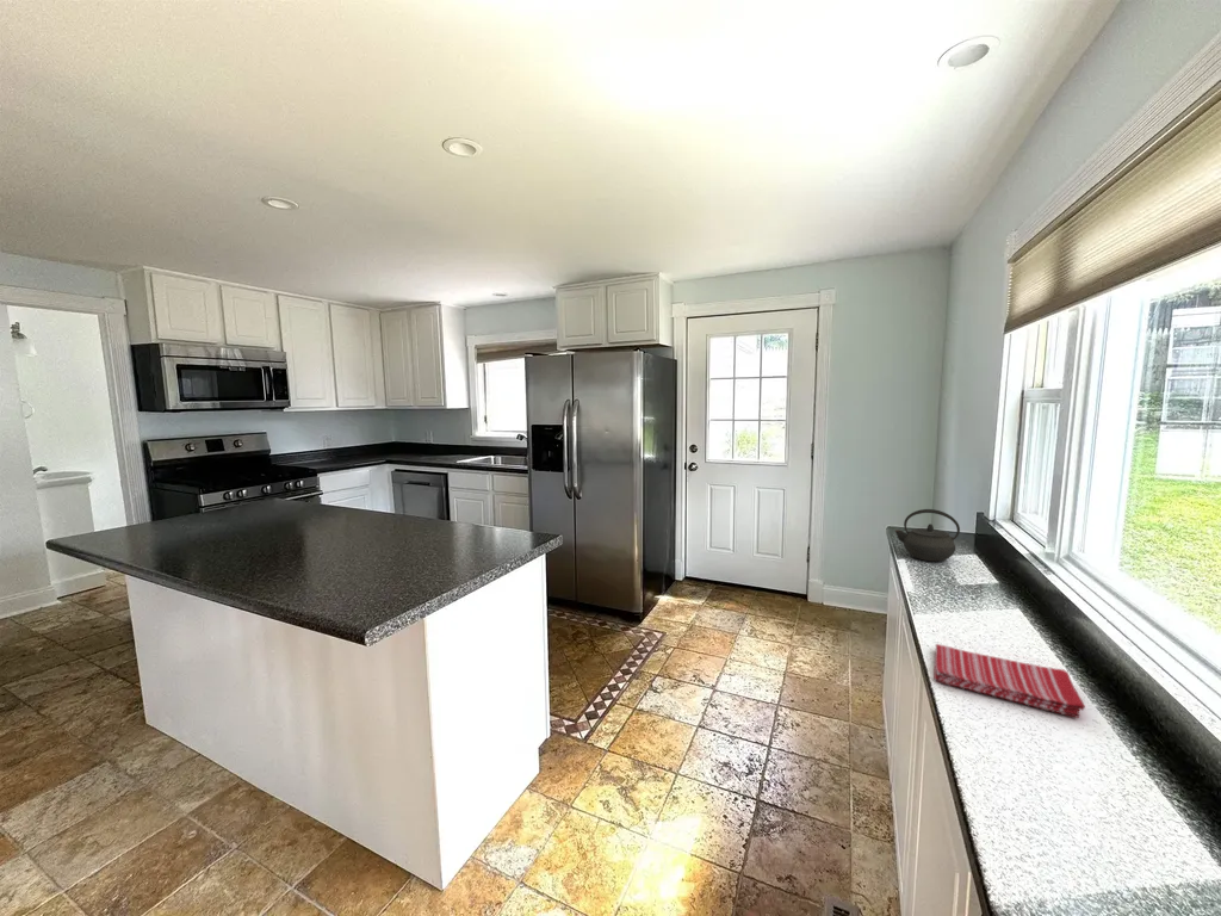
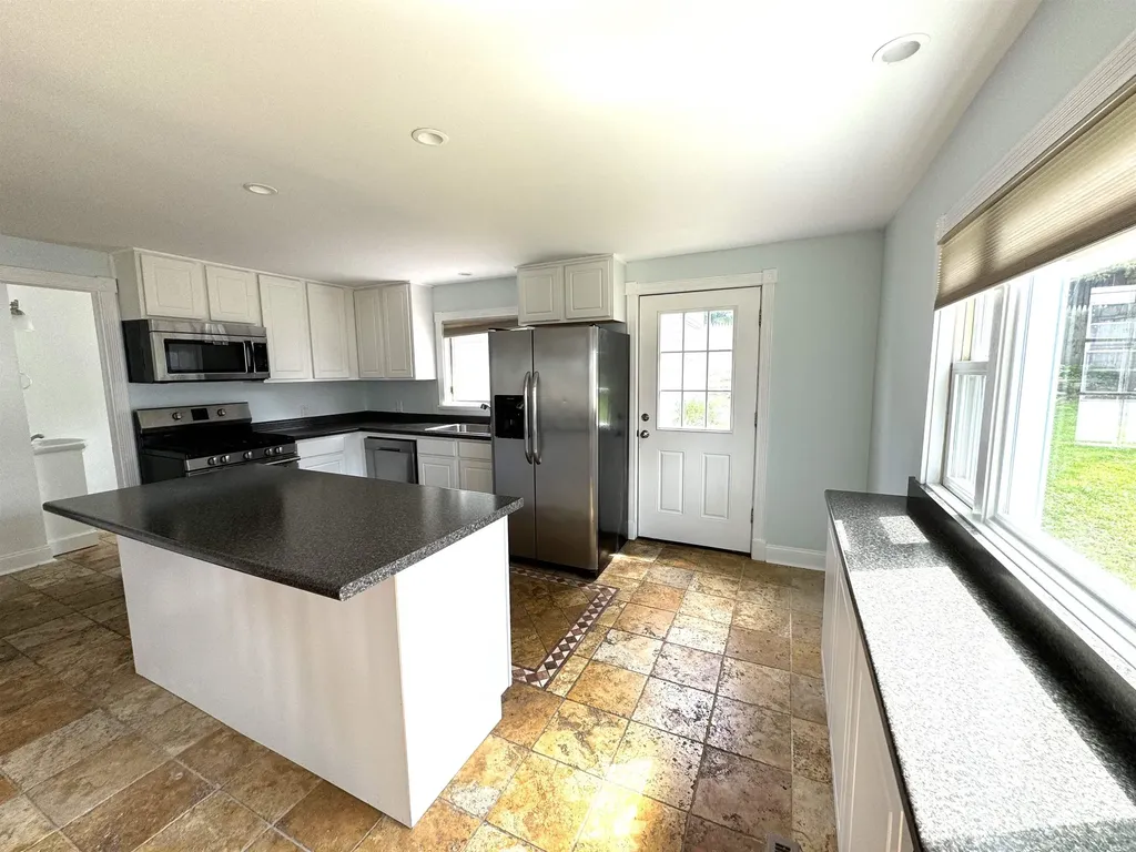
- kettle (925, 533)
- dish towel (1000, 674)
